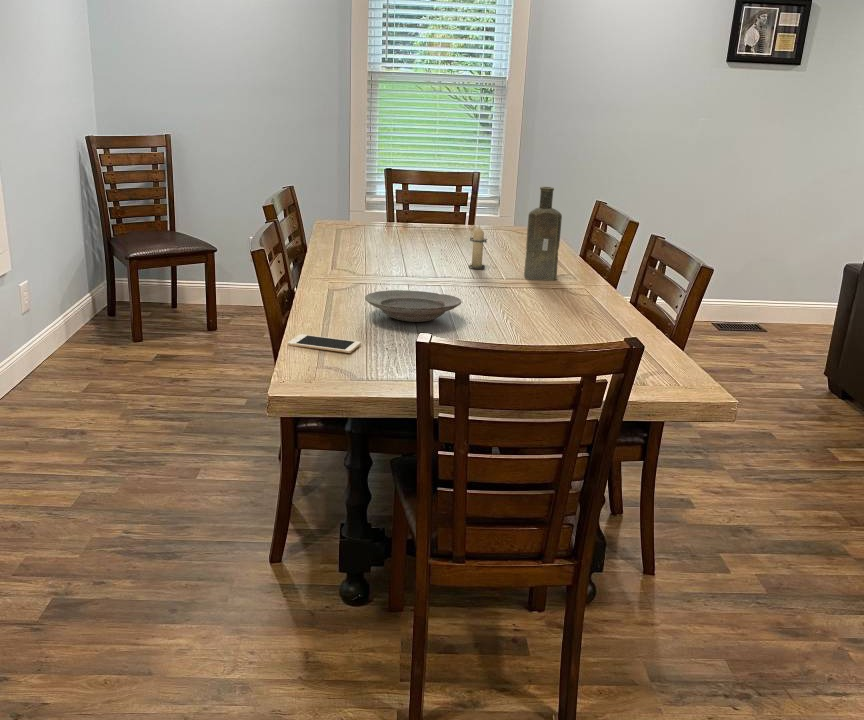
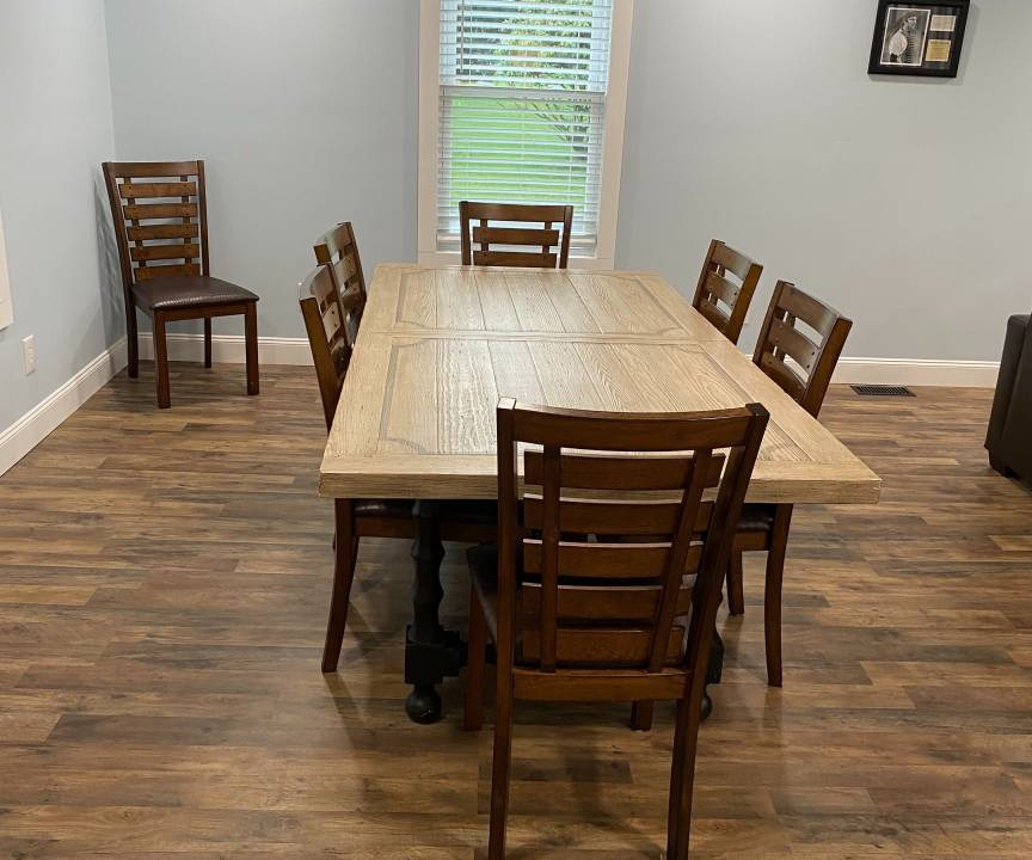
- cell phone (324, 343)
- candle (477, 247)
- bottle (546, 233)
- plate (412, 306)
